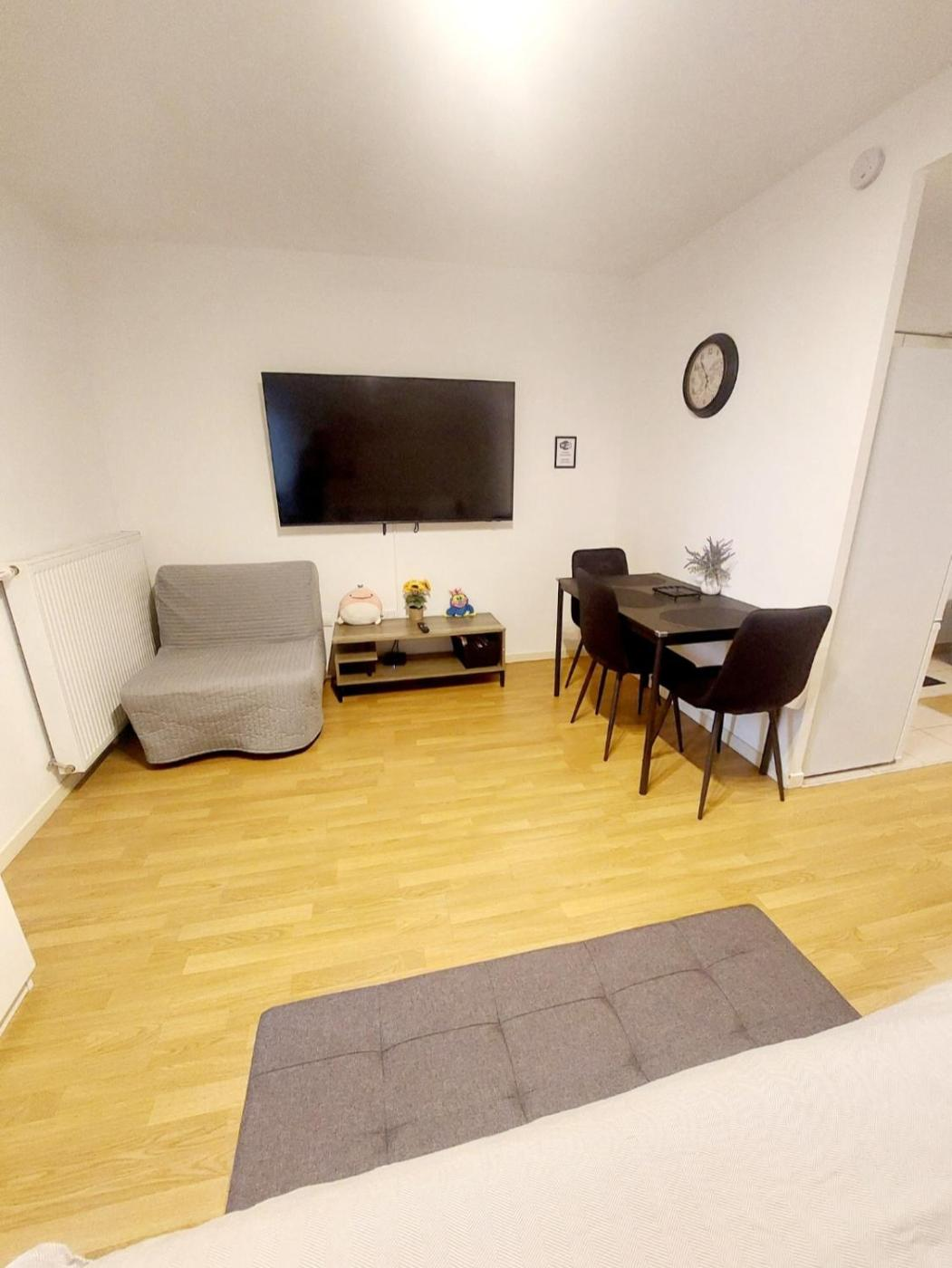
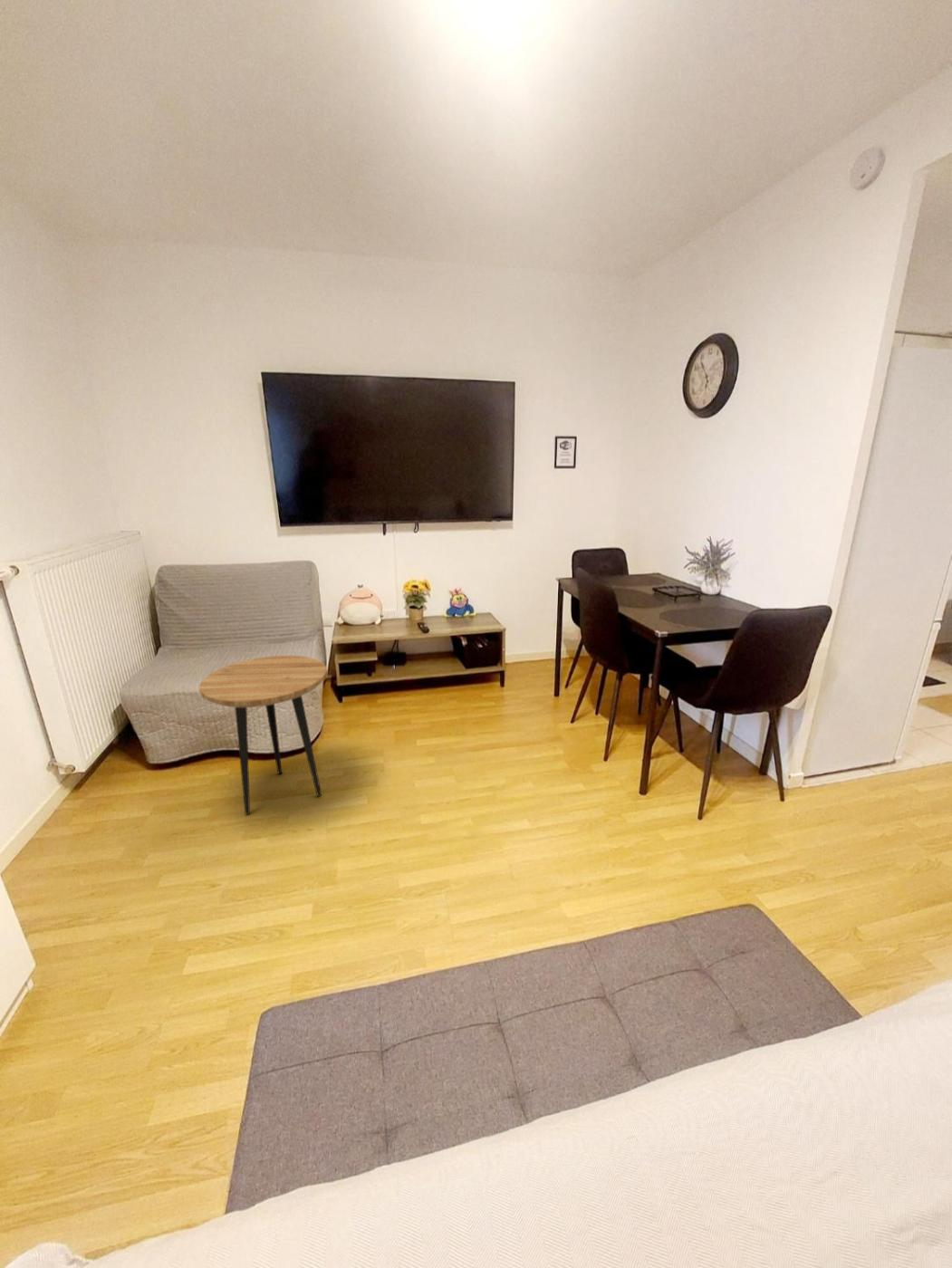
+ side table (274, 736)
